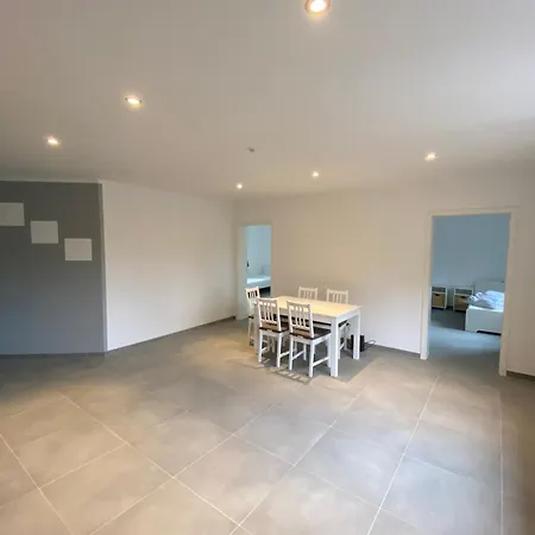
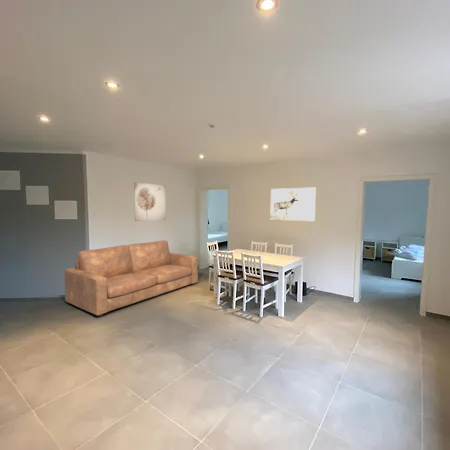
+ wall art (292, 204)
+ wall art (150, 202)
+ sofa (139, 269)
